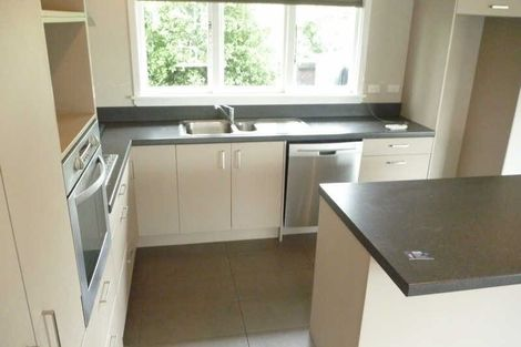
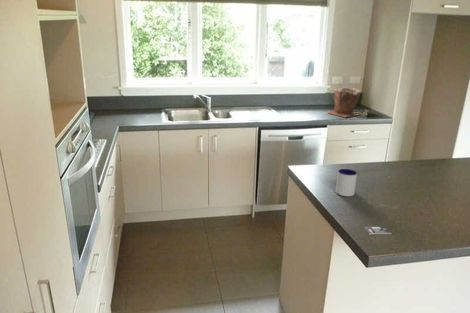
+ mug (346, 181)
+ plant pot (346, 101)
